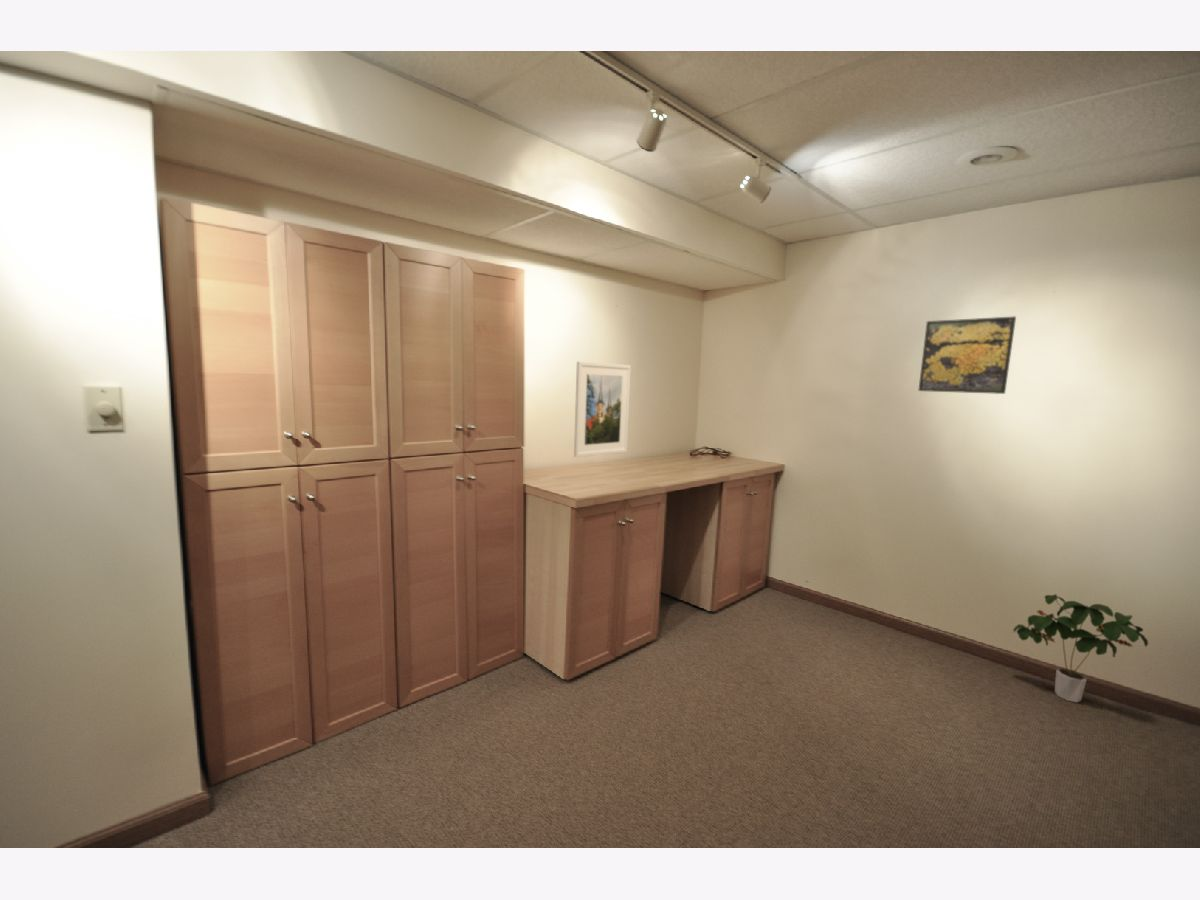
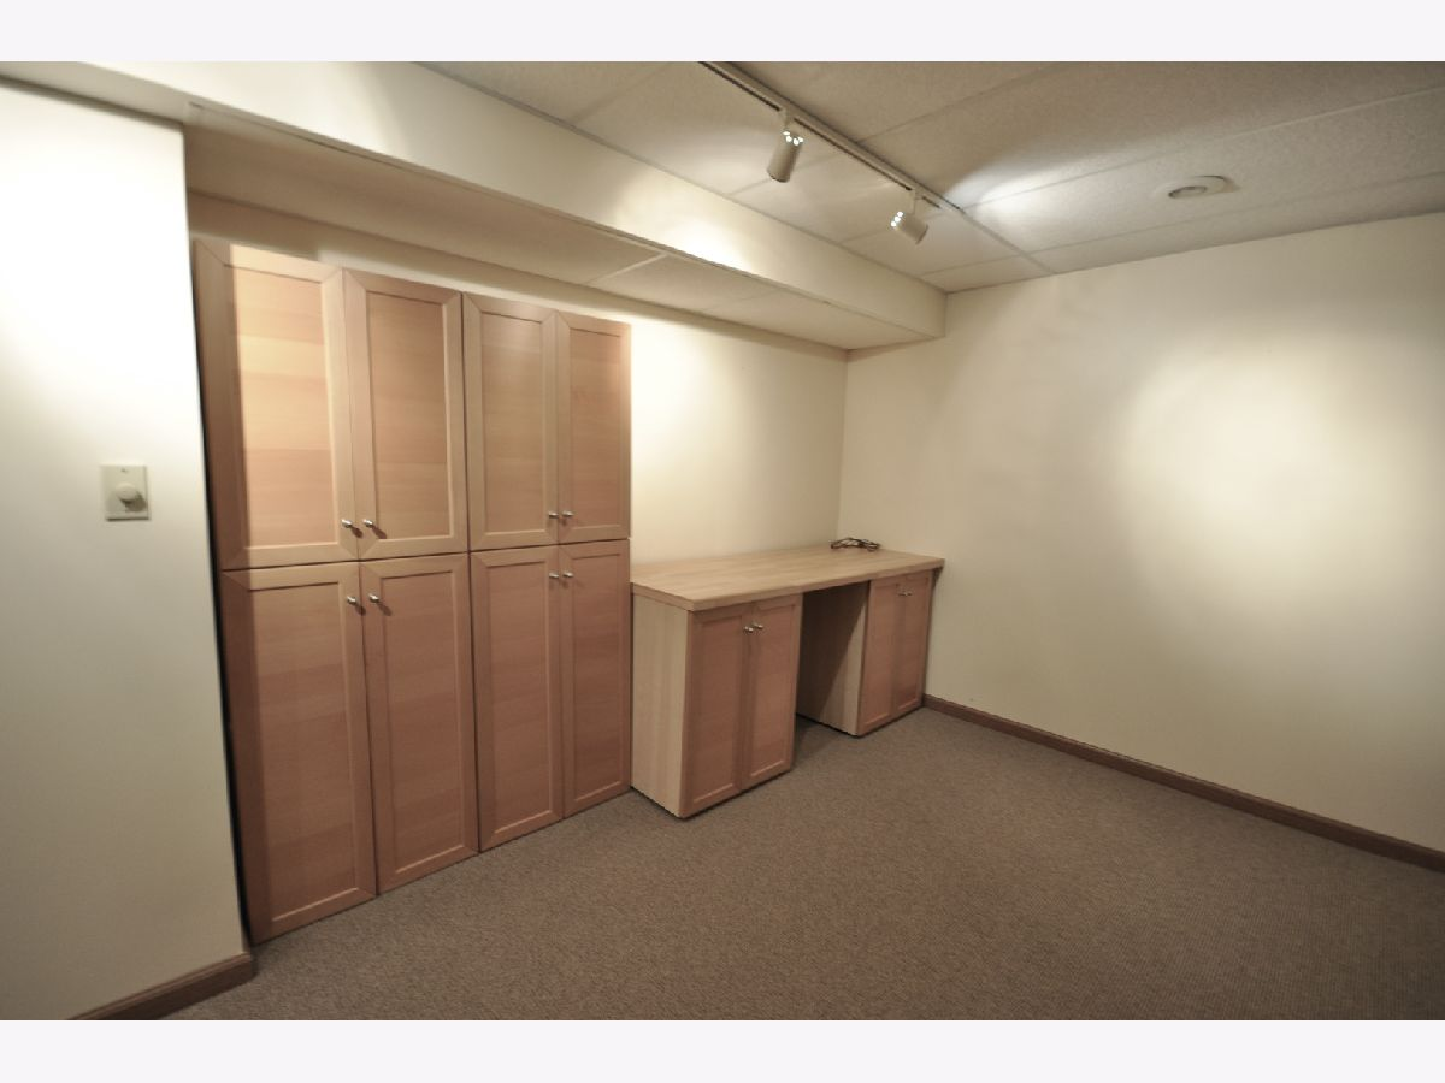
- potted plant (1074, 648)
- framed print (964, 356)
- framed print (603, 409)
